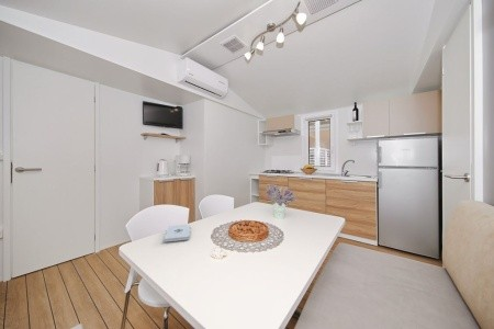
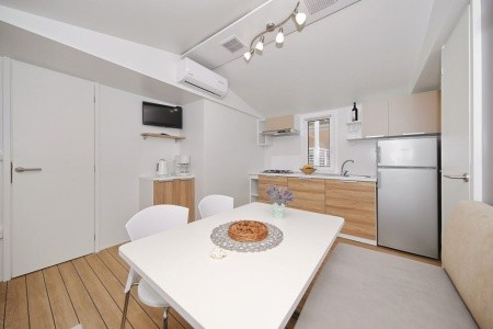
- notepad (178, 231)
